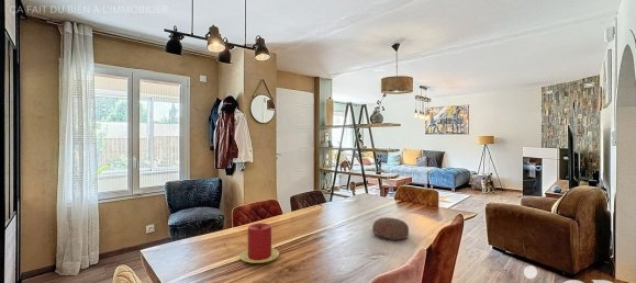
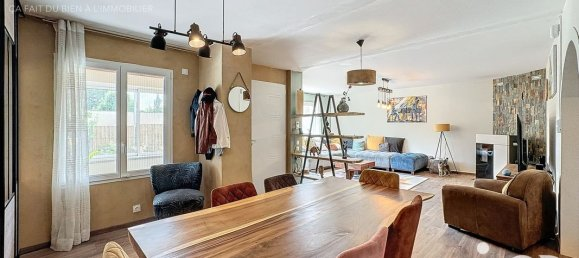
- candle (259, 241)
- decorative bowl (390, 227)
